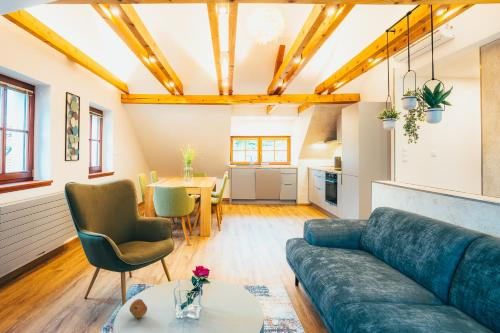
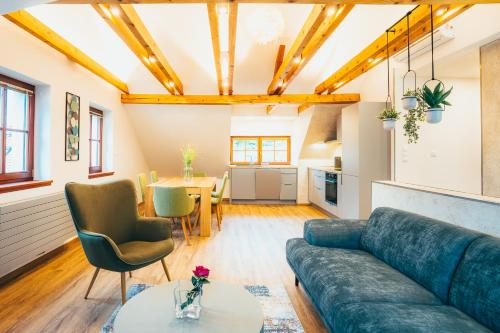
- fruit (138, 308)
